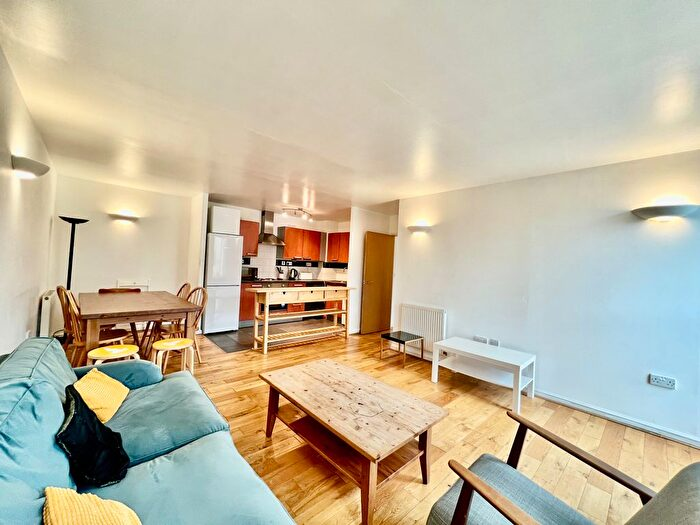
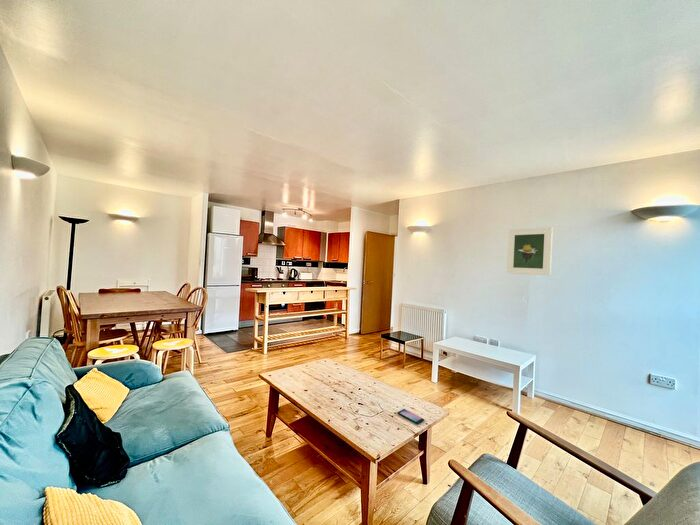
+ smartphone (410, 416)
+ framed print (528, 251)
